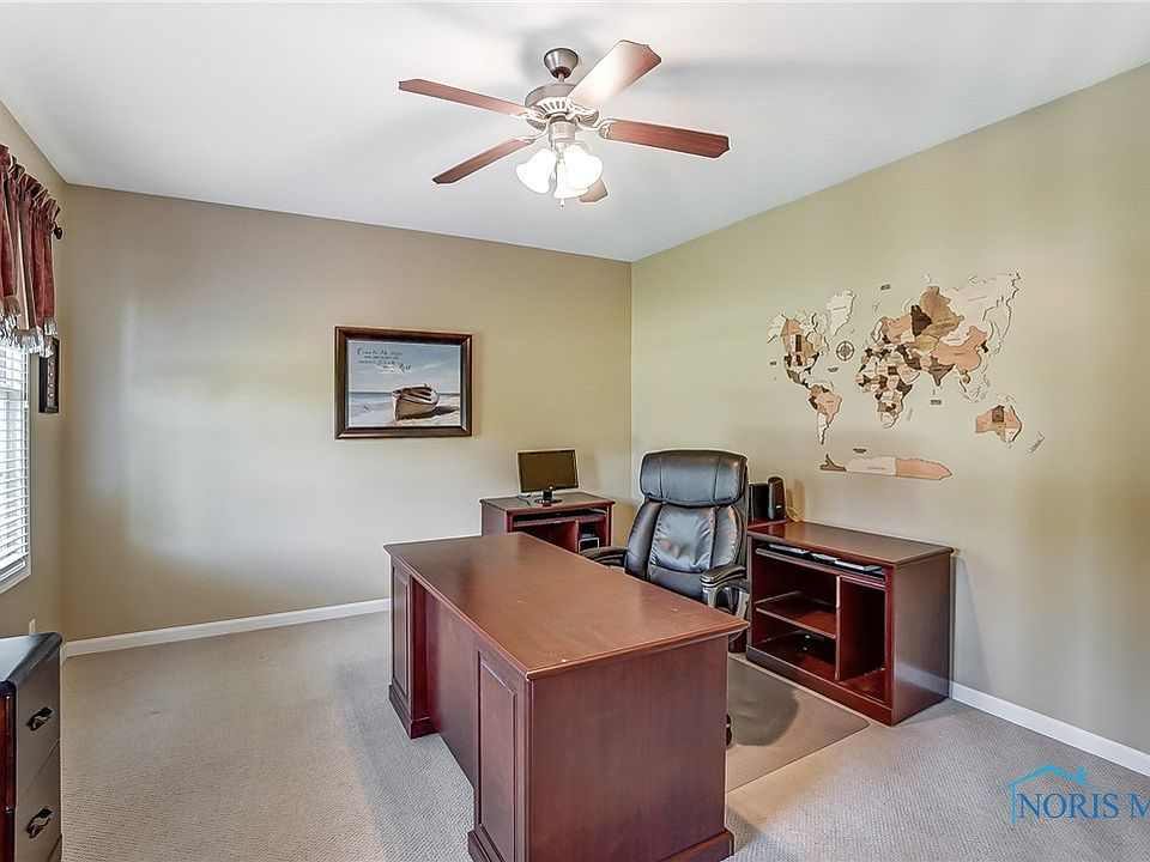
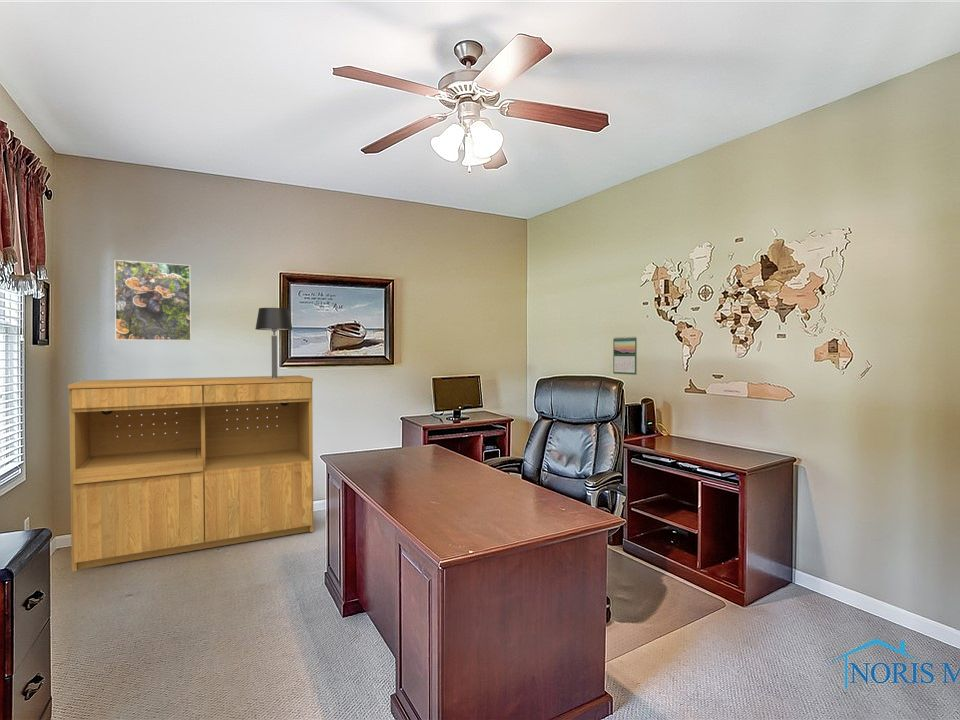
+ table lamp (274, 343)
+ calendar (624, 355)
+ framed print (154, 301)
+ bookcase (203, 458)
